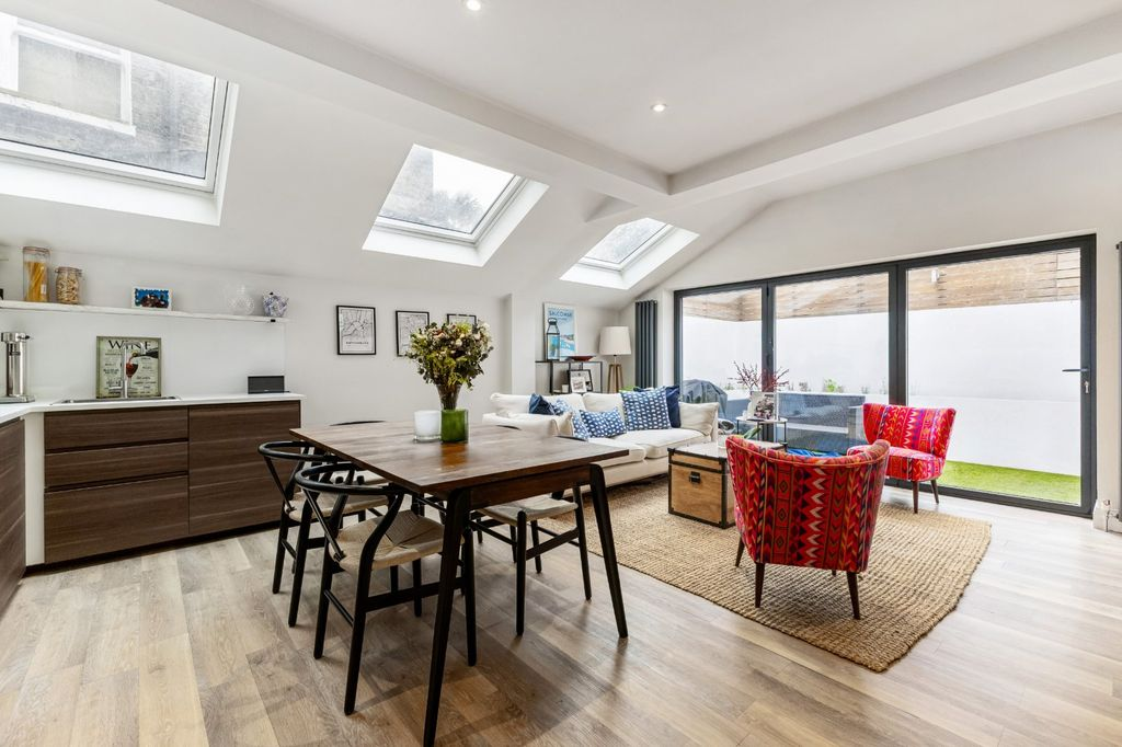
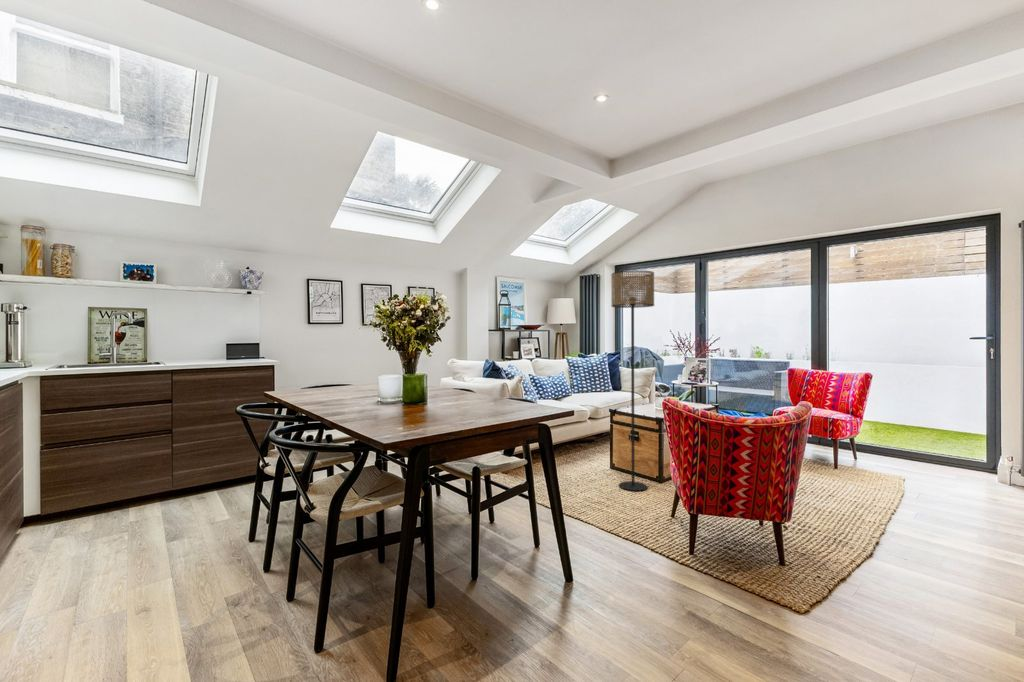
+ floor lamp (632, 380)
